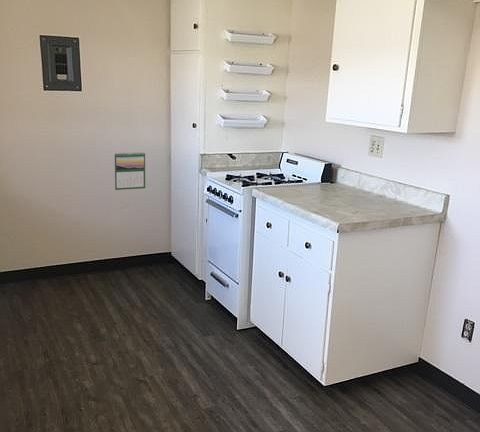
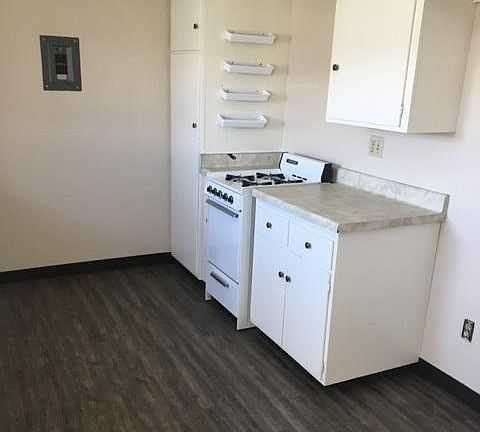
- calendar (130, 170)
